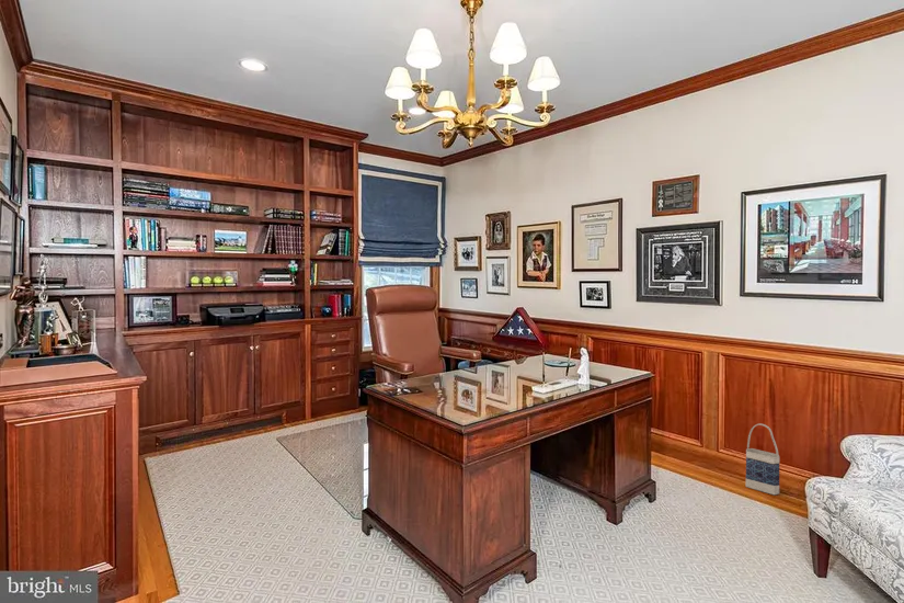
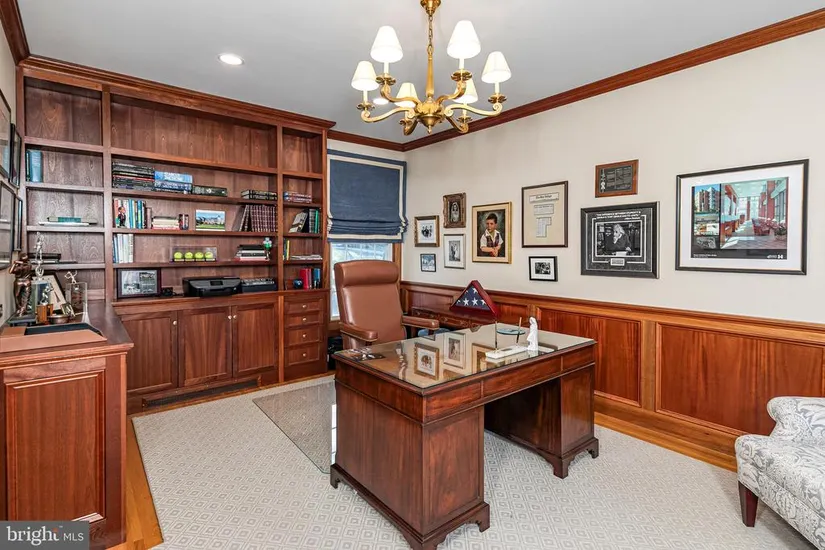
- bag (762, 456)
